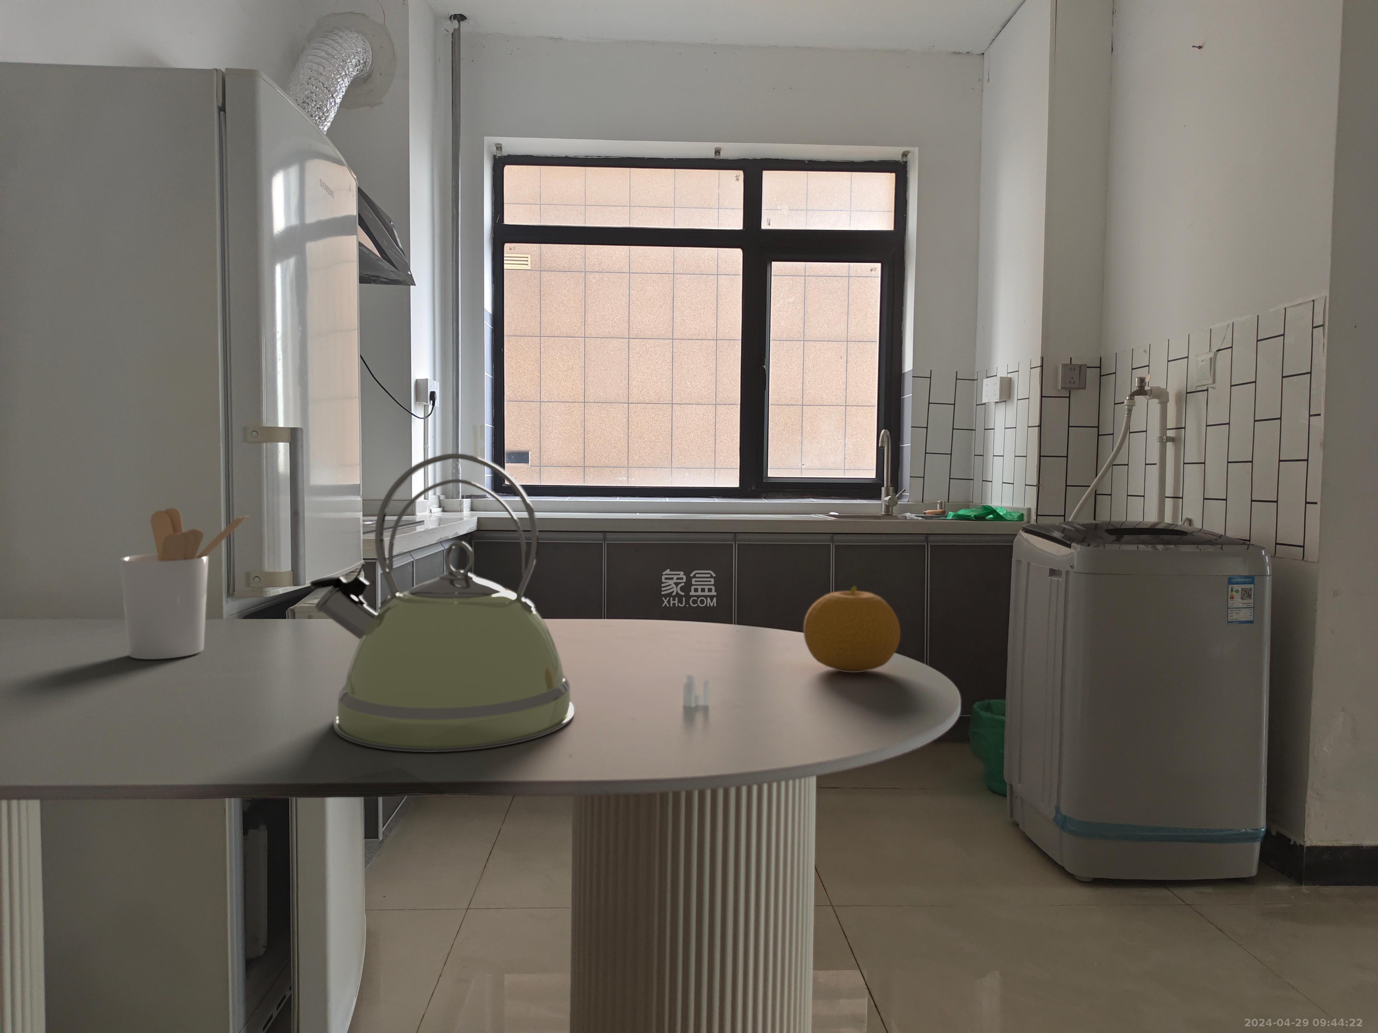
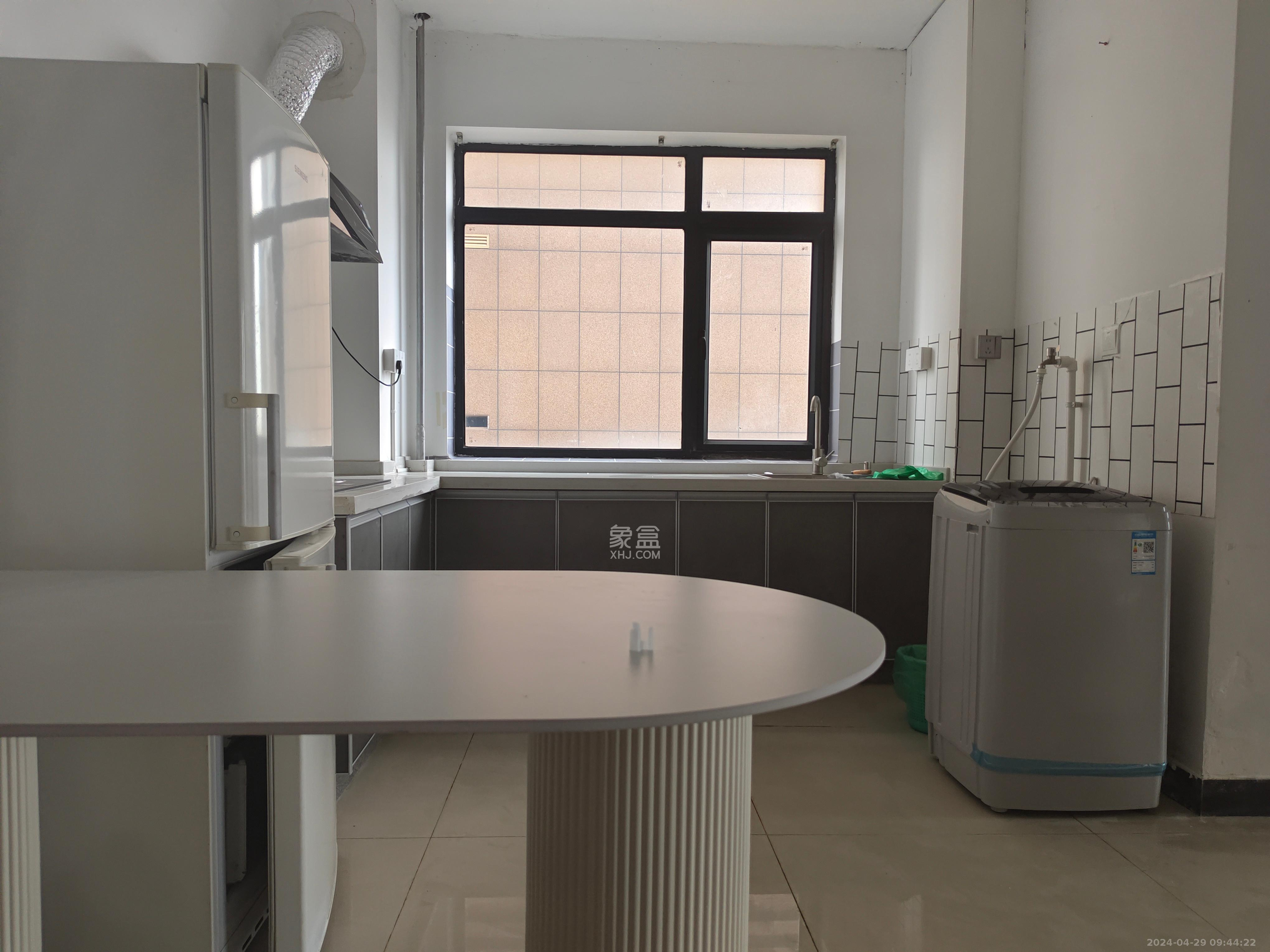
- kettle (442, 585)
- utensil holder (189, 581)
- fruit (852, 627)
